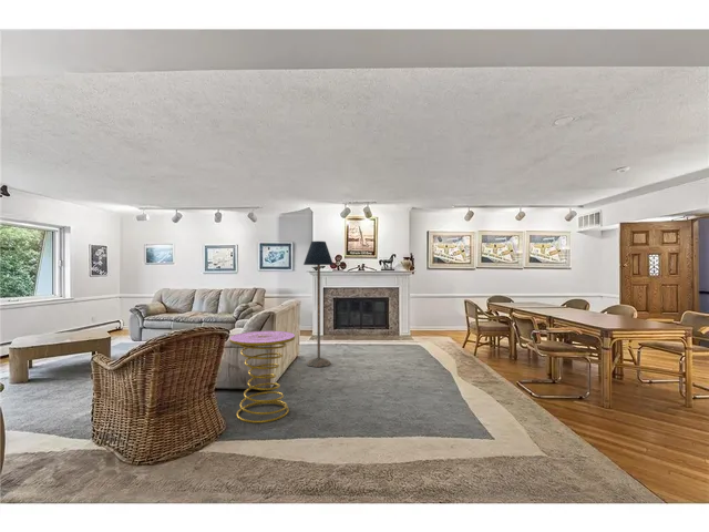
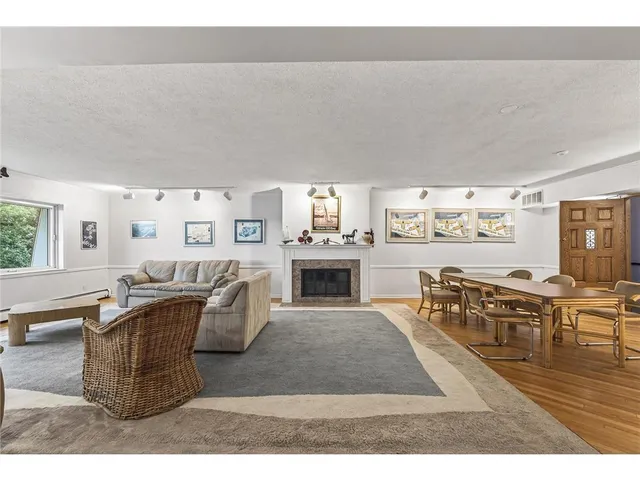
- floor lamp (318, 303)
- side table (263, 375)
